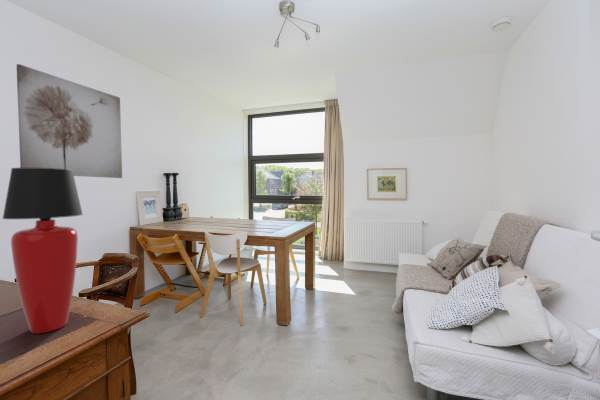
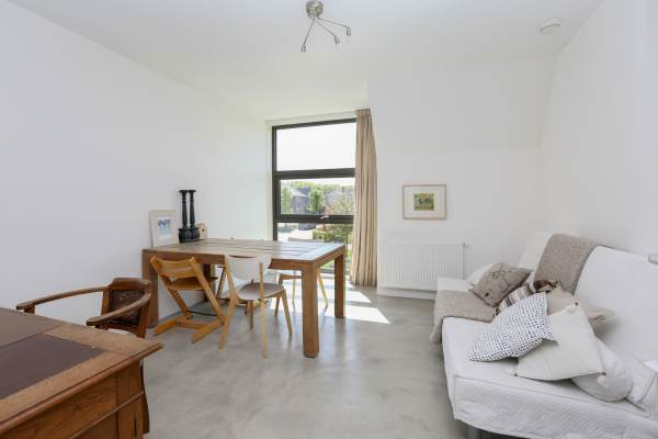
- wall art (77, 130)
- table lamp (46, 248)
